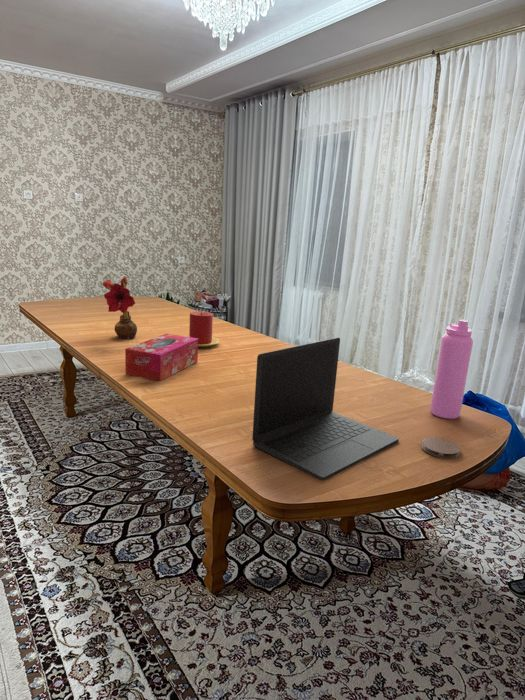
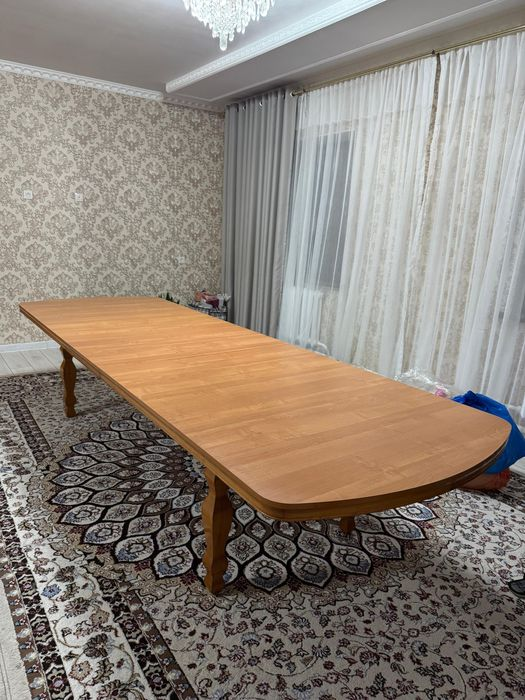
- tissue box (163, 355)
- flower (121, 308)
- laptop (332, 400)
- candle (200, 328)
- water bottle (452, 367)
- coaster (440, 447)
